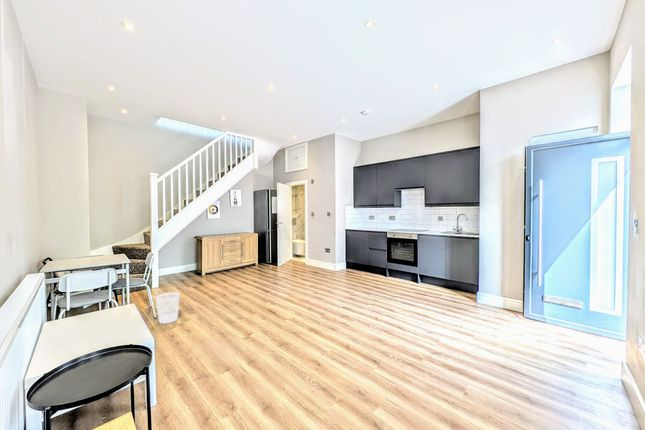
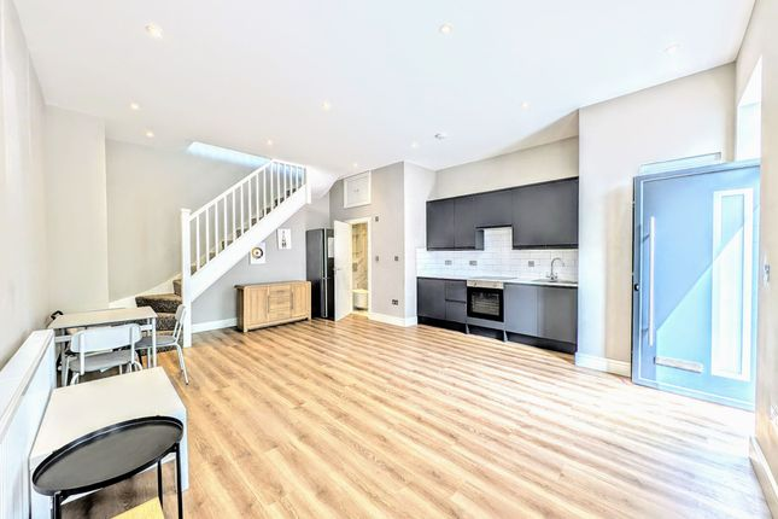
- wastebasket (168, 307)
